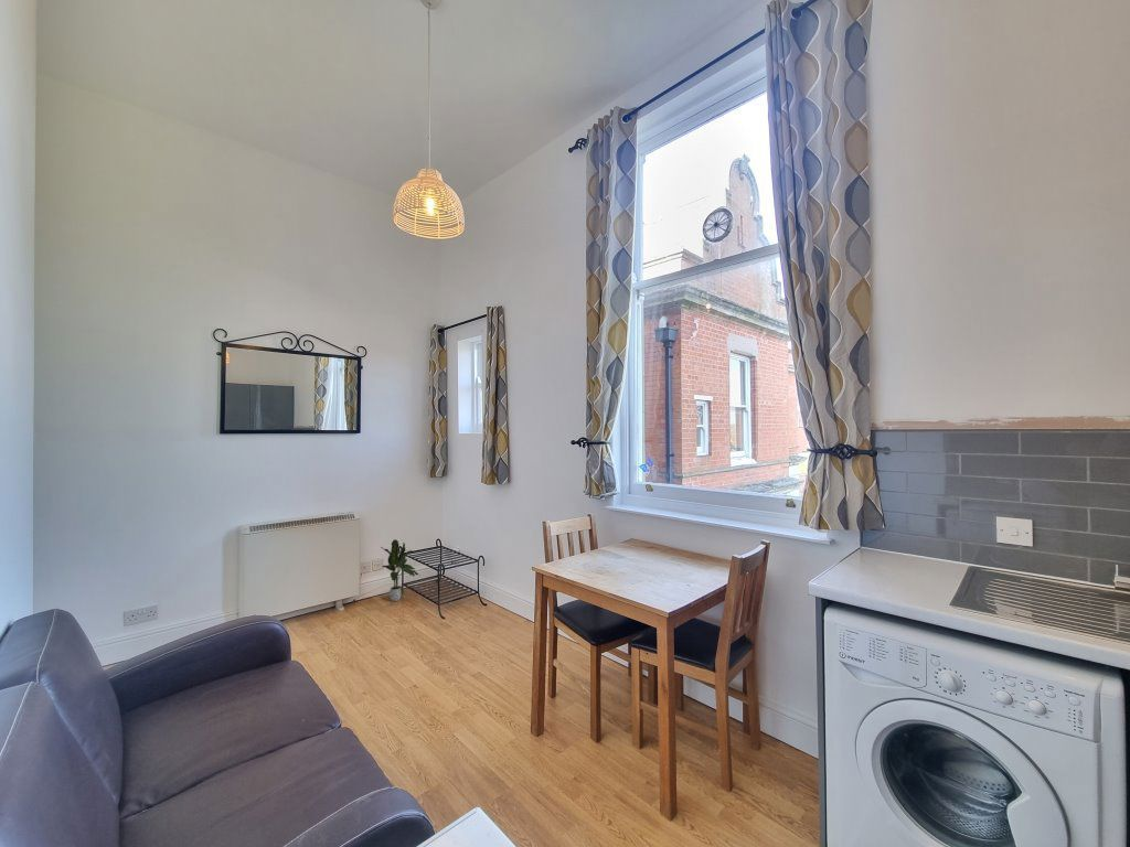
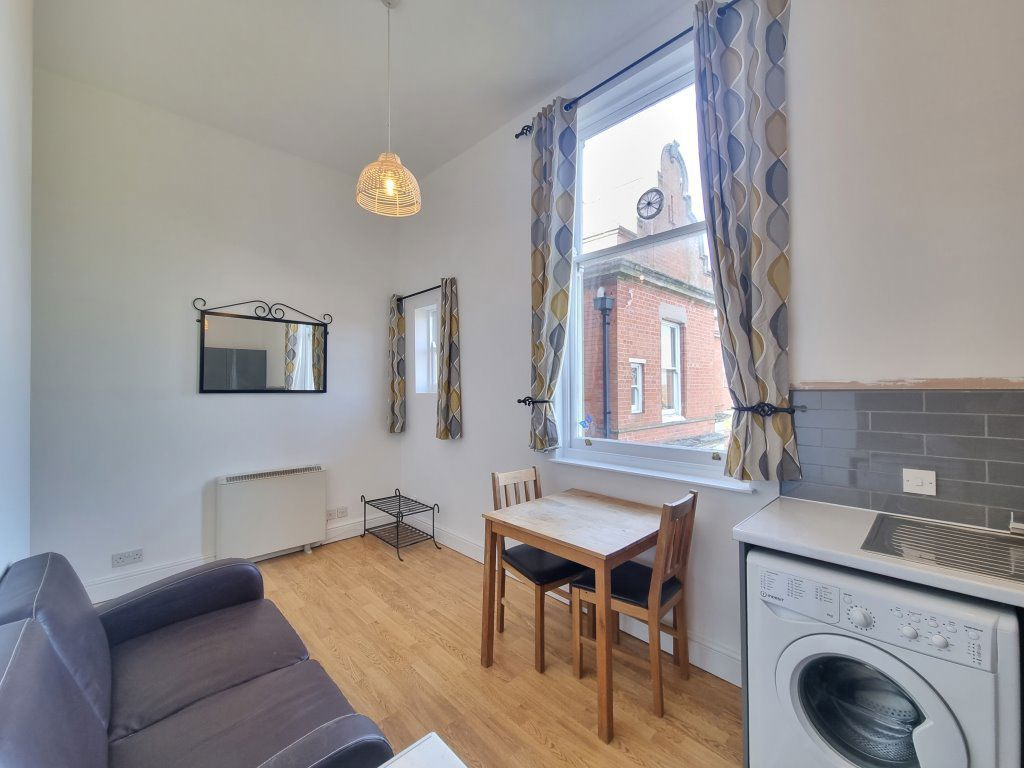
- potted plant (398, 570)
